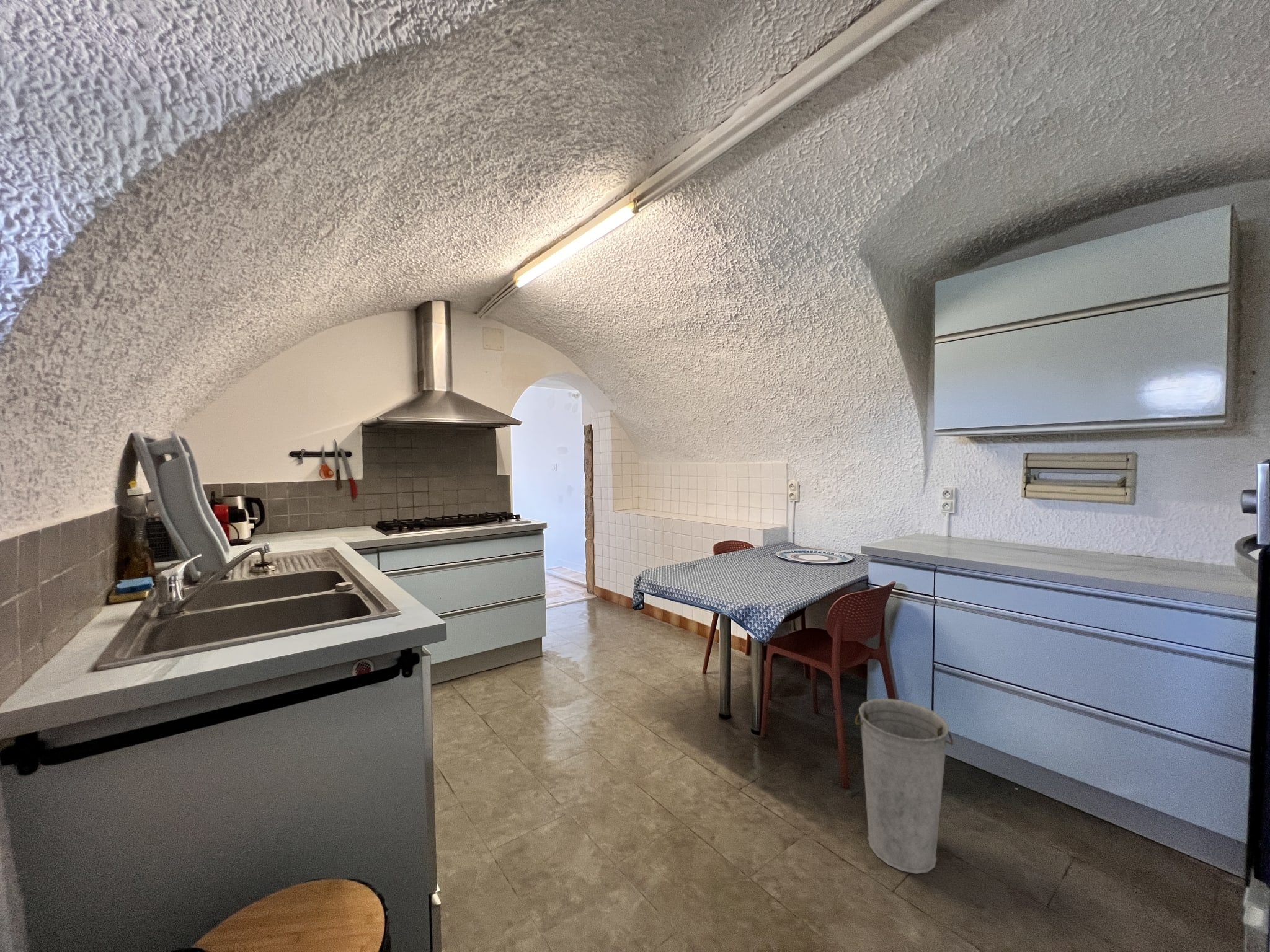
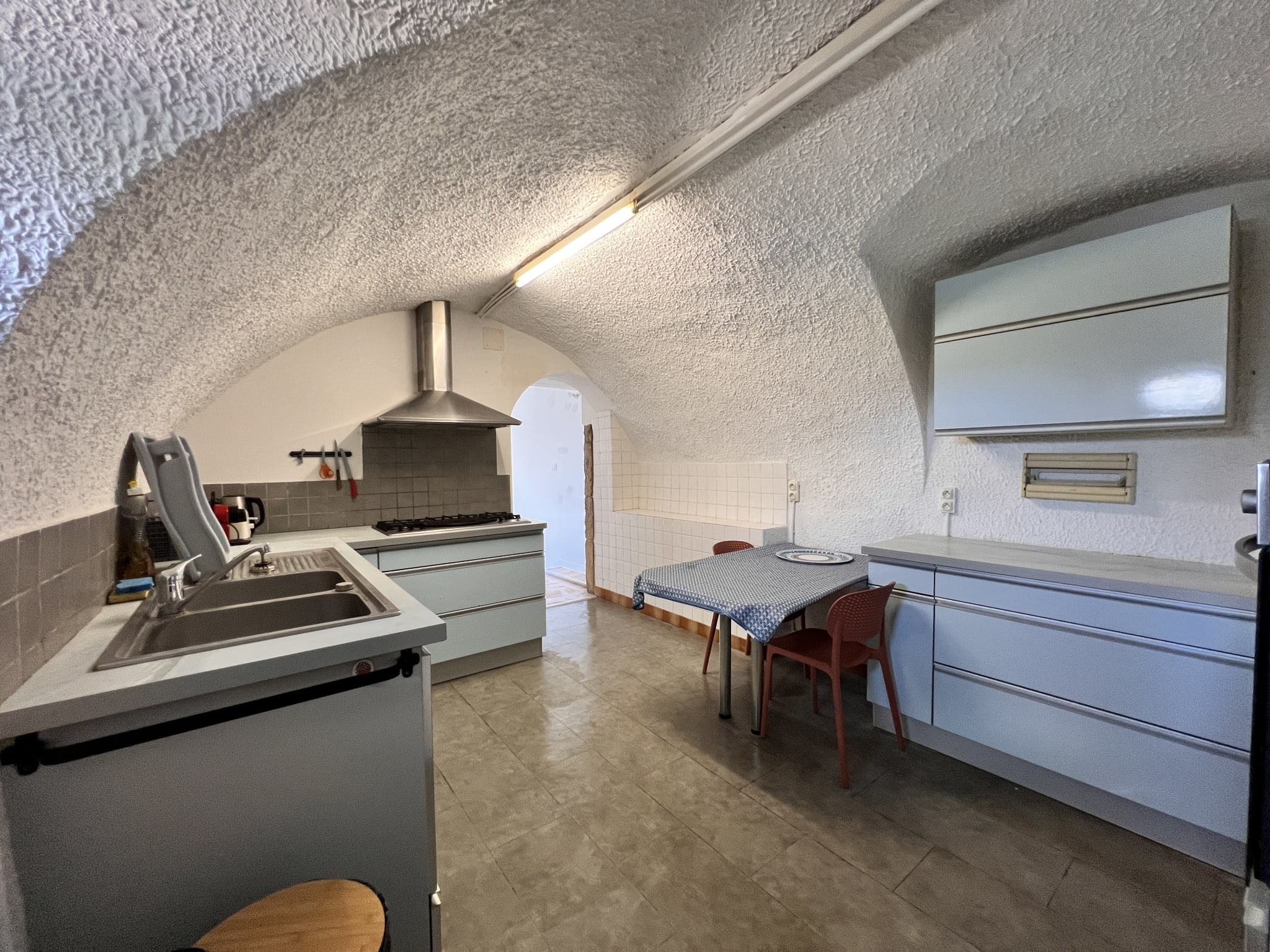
- bucket (902, 783)
